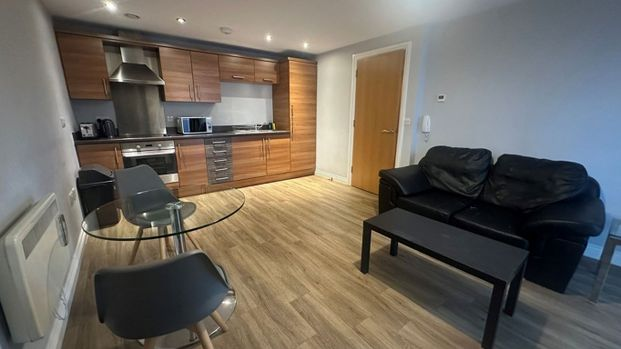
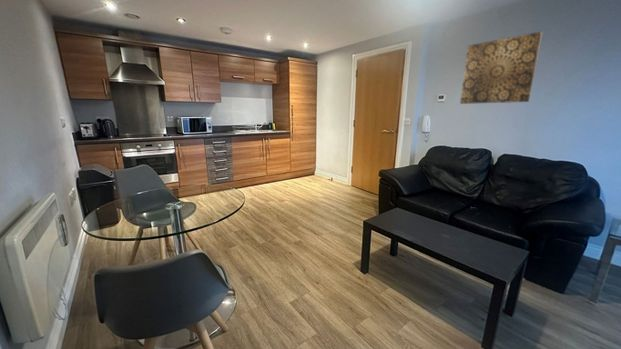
+ wall art (496, 72)
